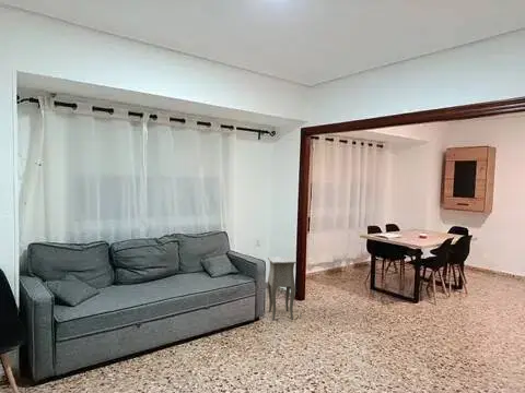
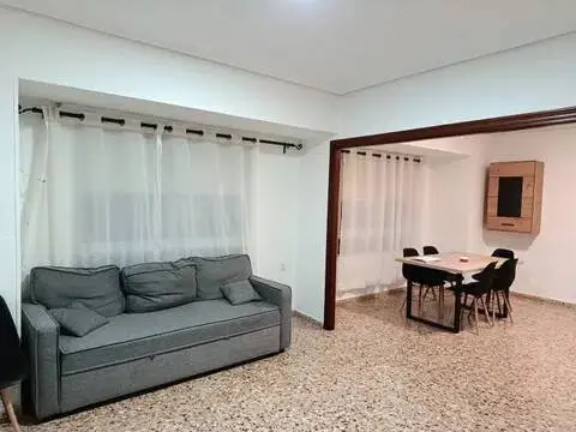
- side table (281, 286)
